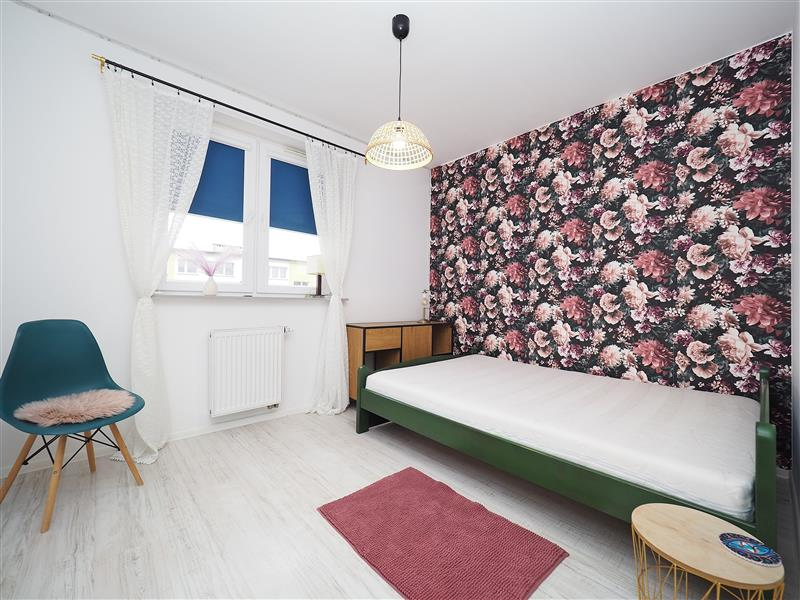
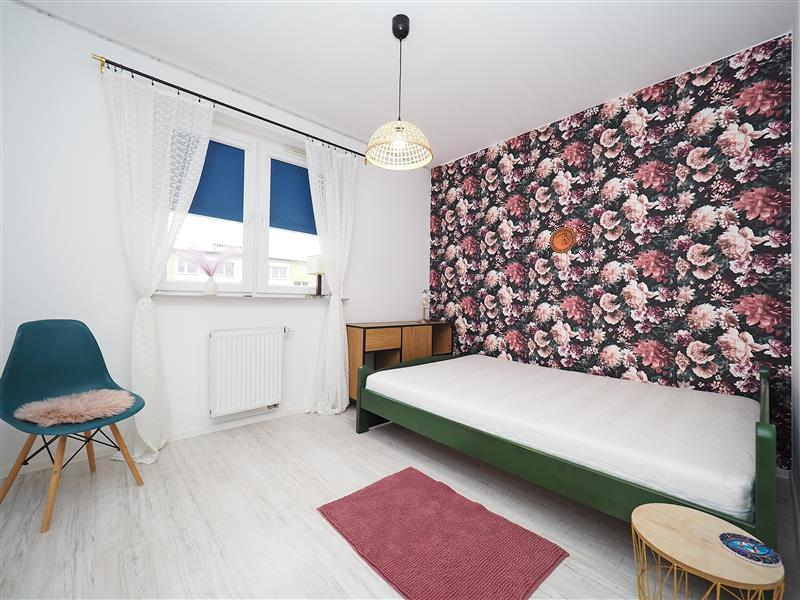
+ decorative plate (562, 240)
